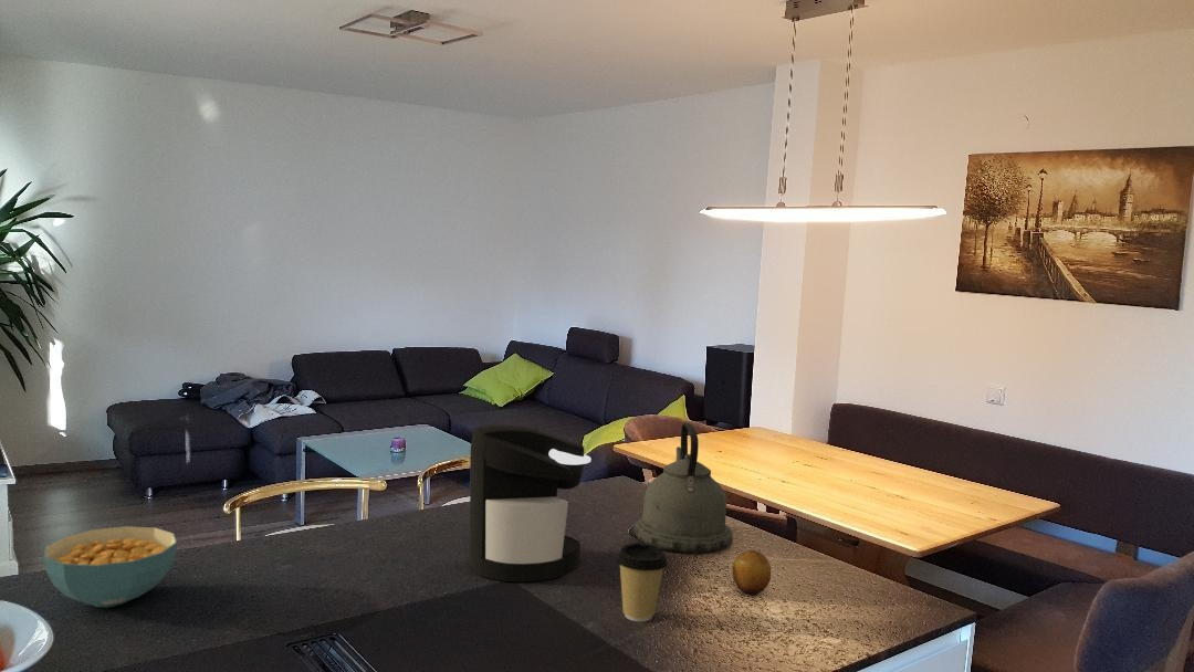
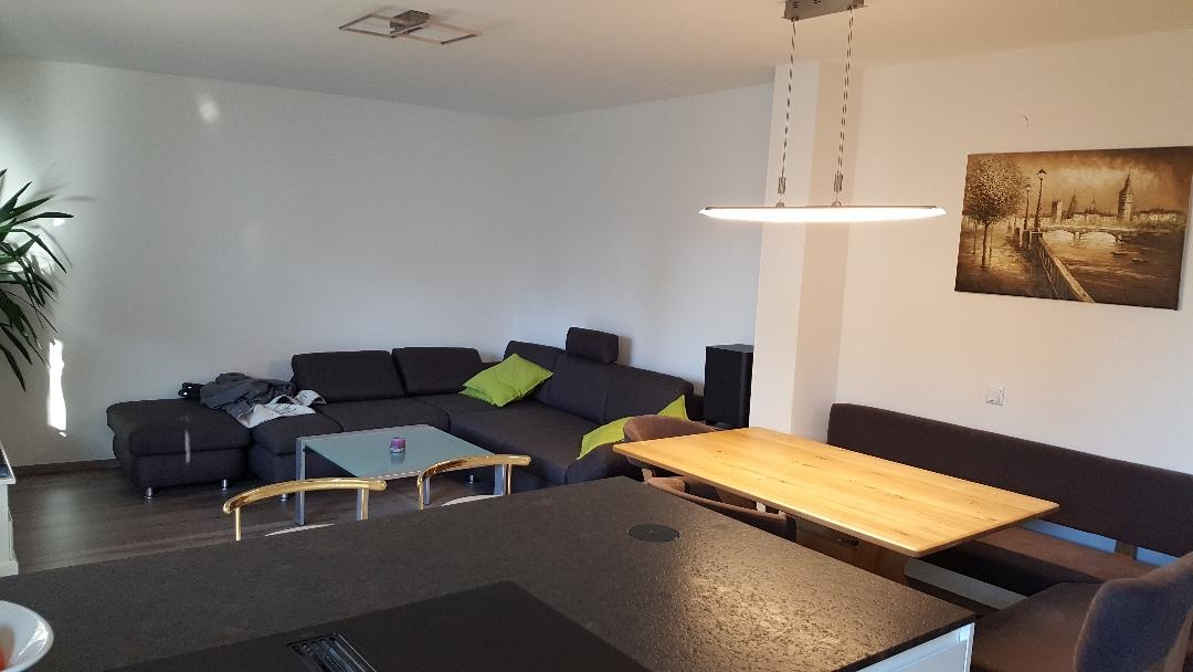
- kettle (682, 480)
- cereal bowl (112, 573)
- fruit (751, 570)
- coffee maker (531, 494)
- coffee cup (640, 582)
